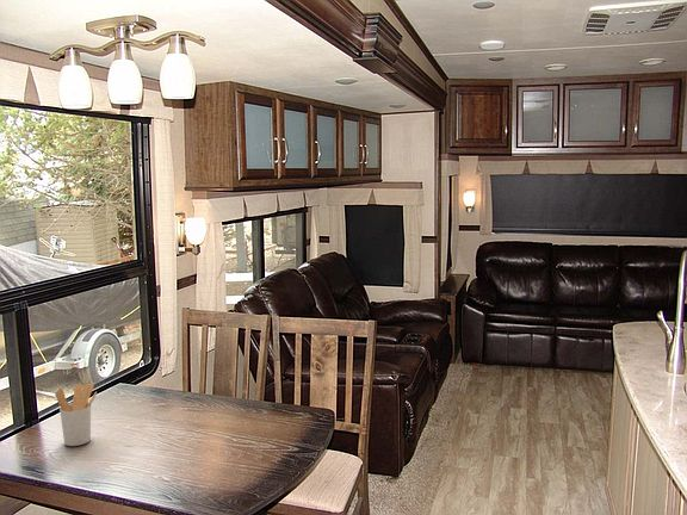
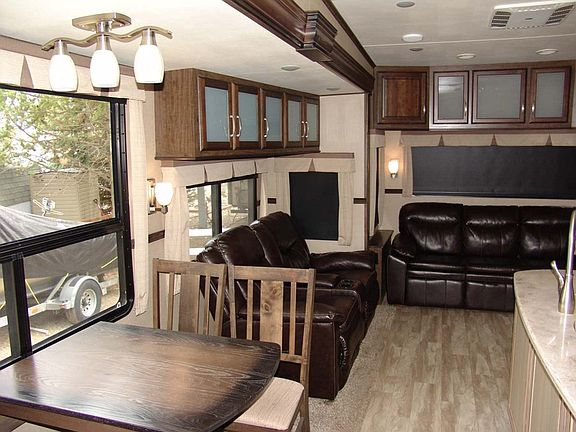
- utensil holder (79, 412)
